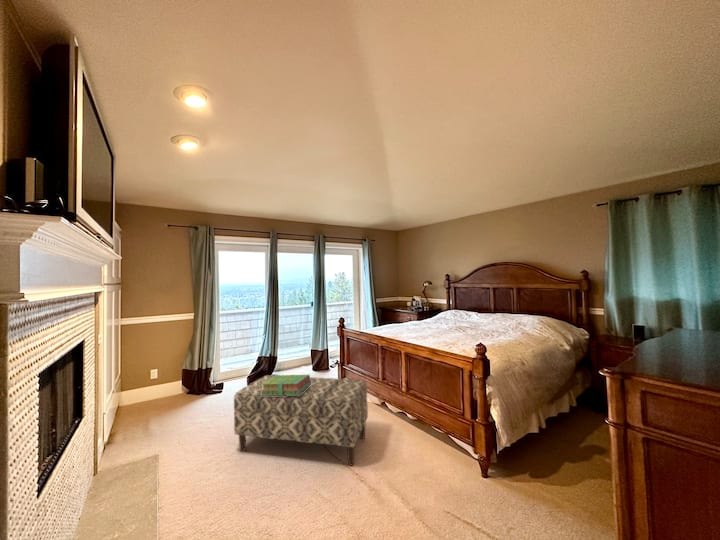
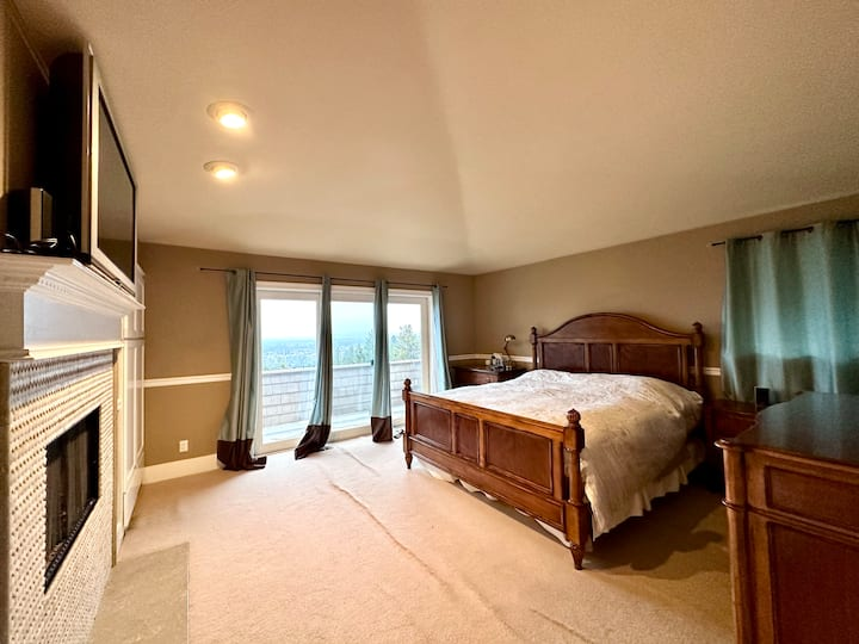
- bench (303, 415)
- stack of books (287, 385)
